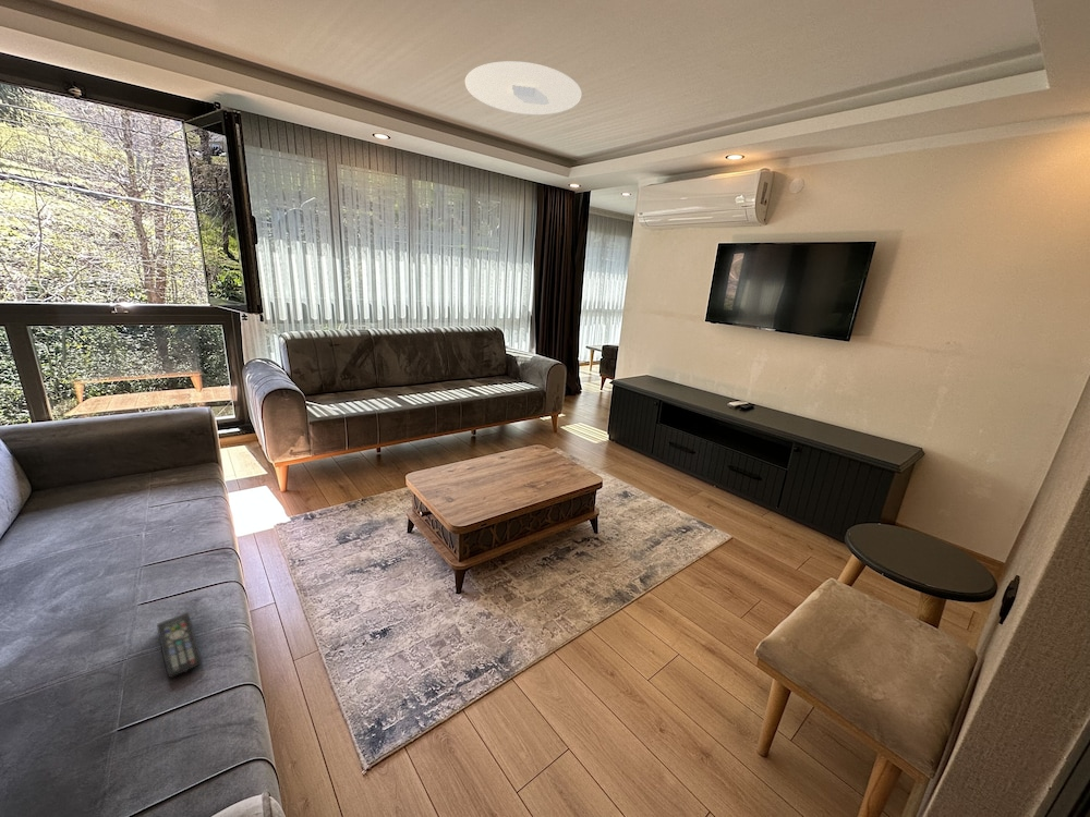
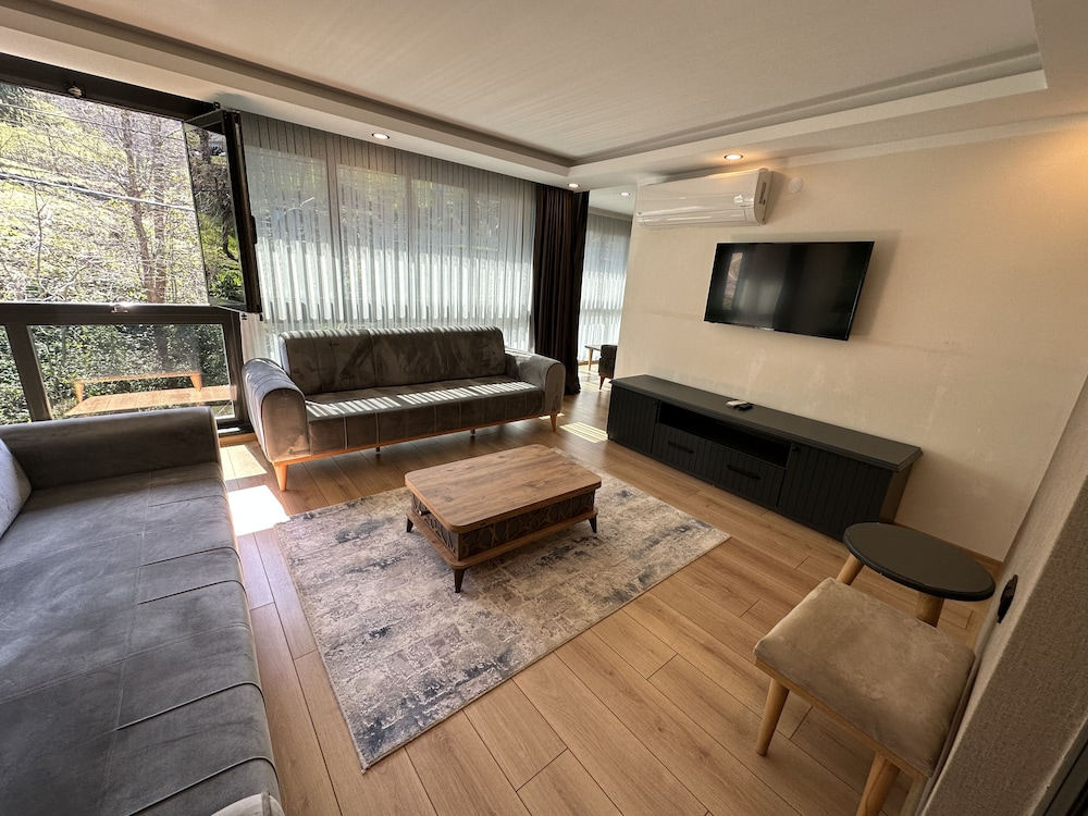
- ceiling light (523, 84)
- remote control (178, 642)
